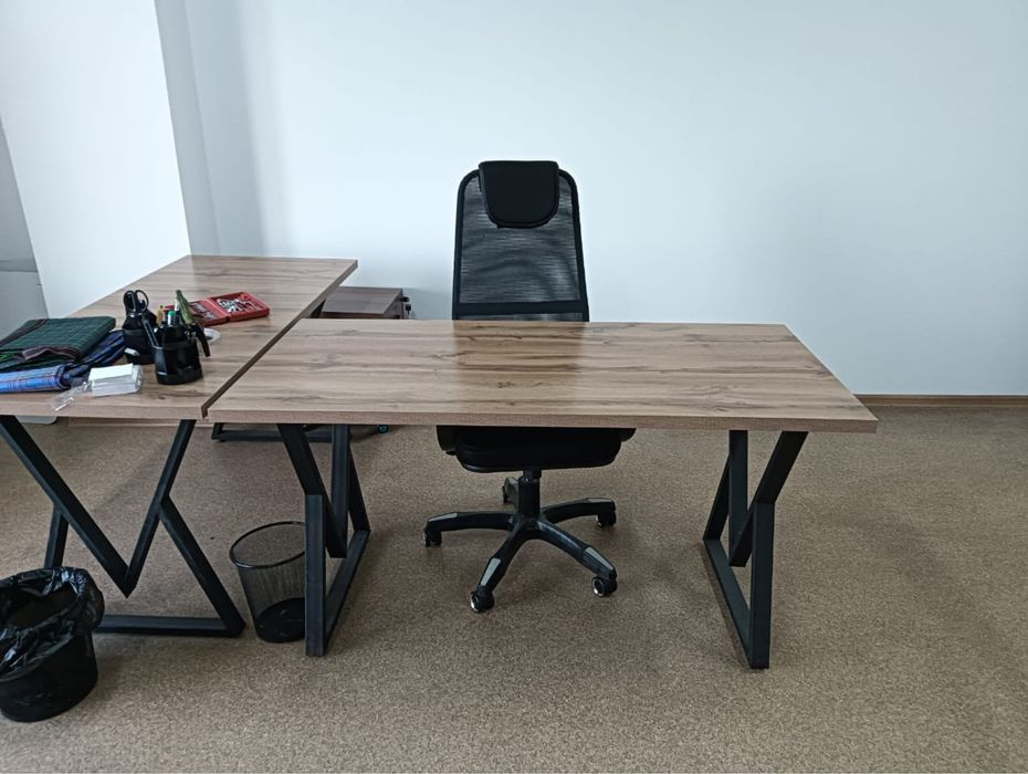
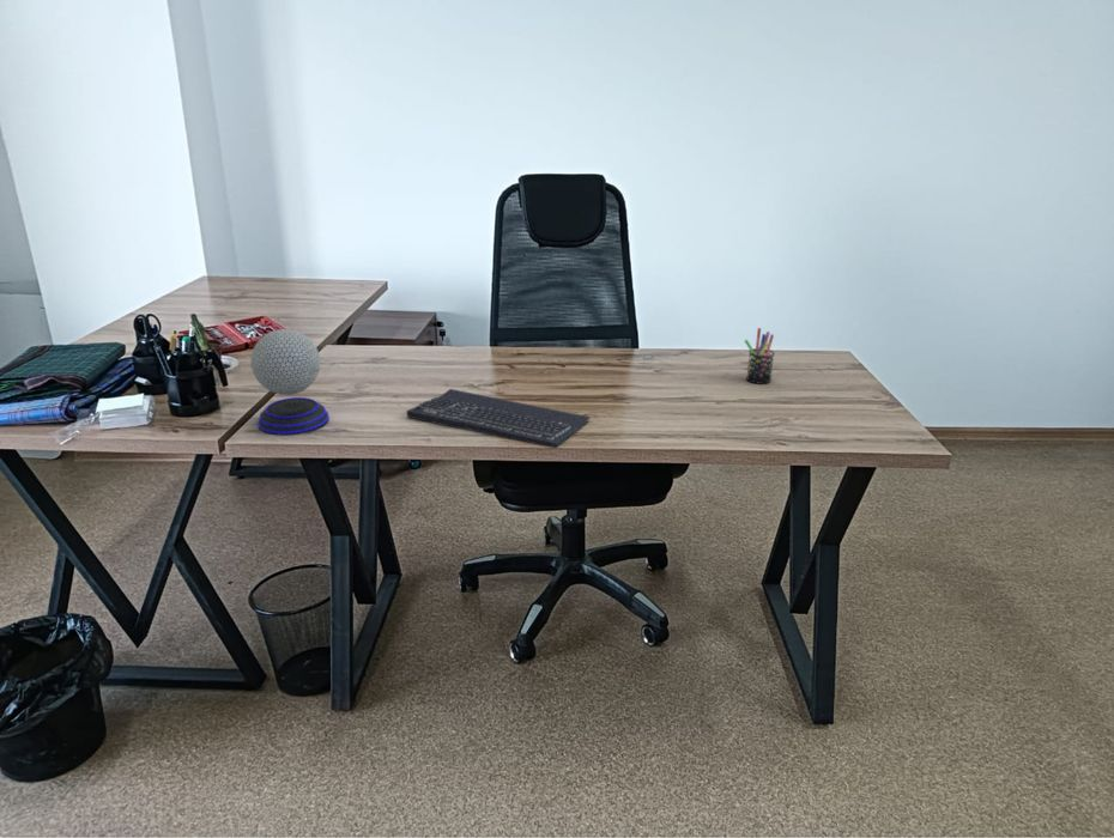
+ keyboard (498, 413)
+ speaker (287, 377)
+ pen holder (757, 356)
